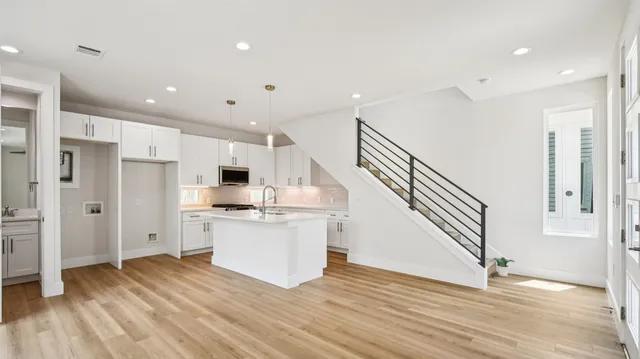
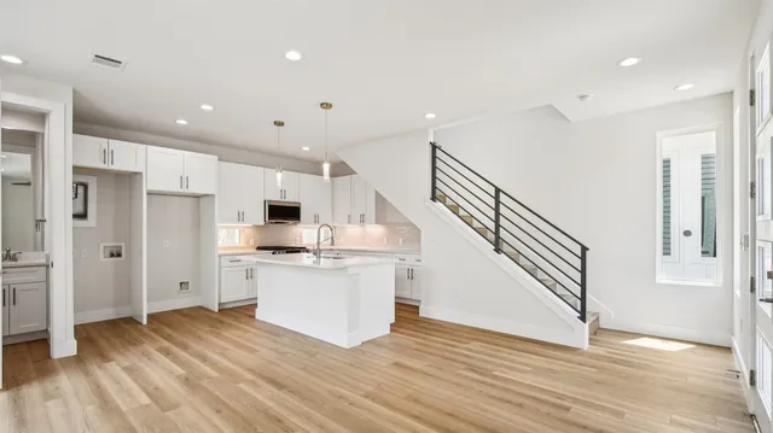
- potted plant (503, 267)
